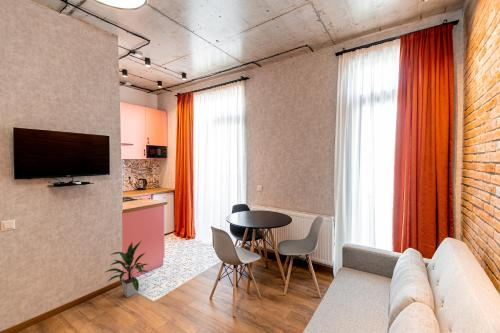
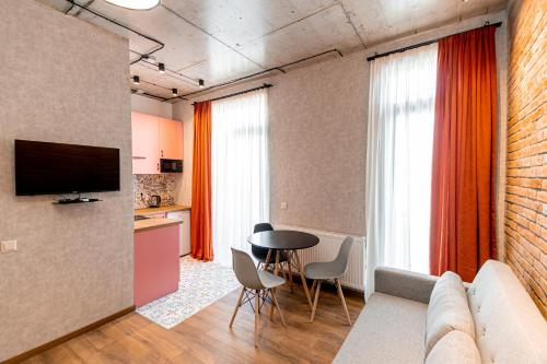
- indoor plant (129, 269)
